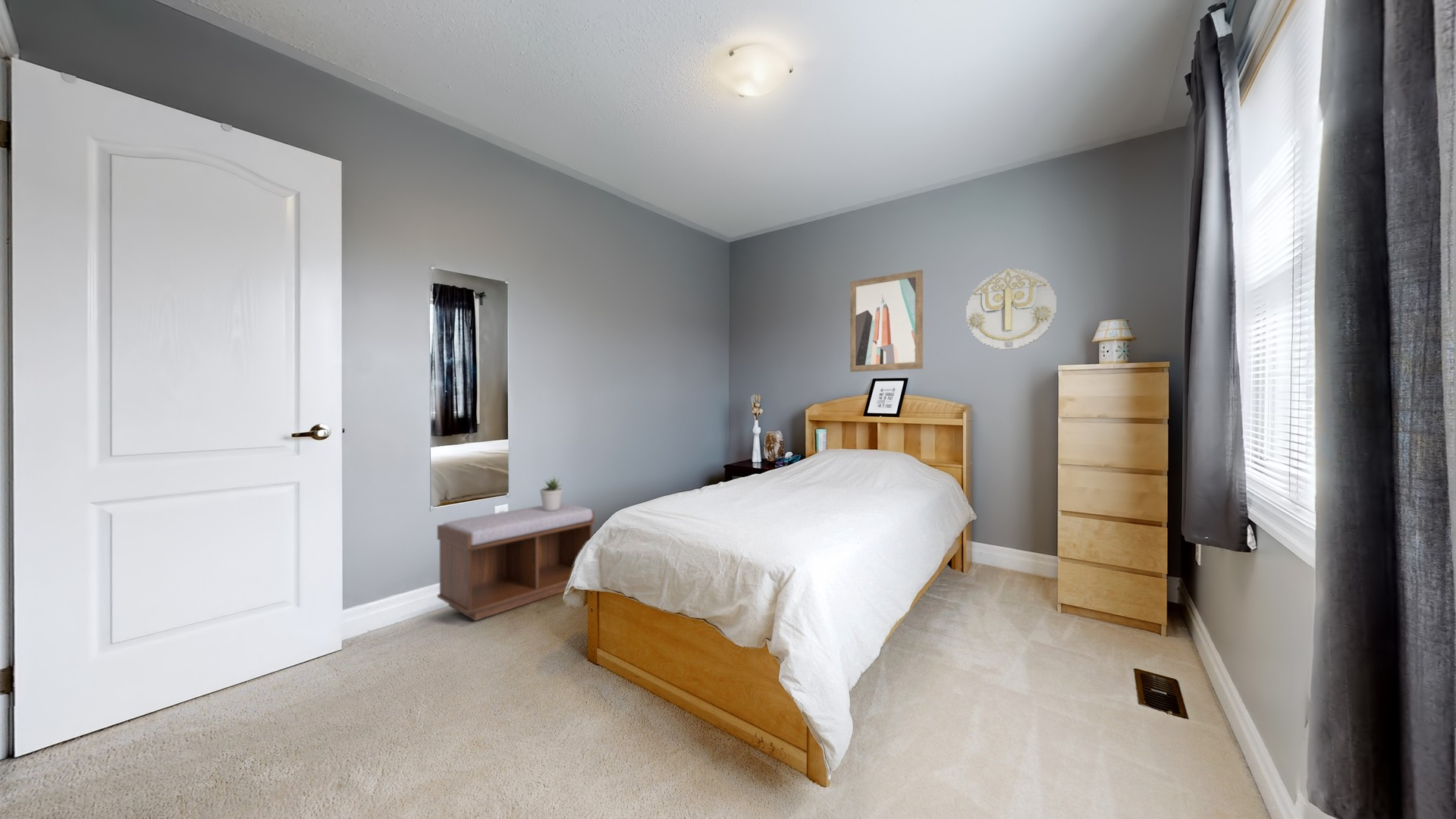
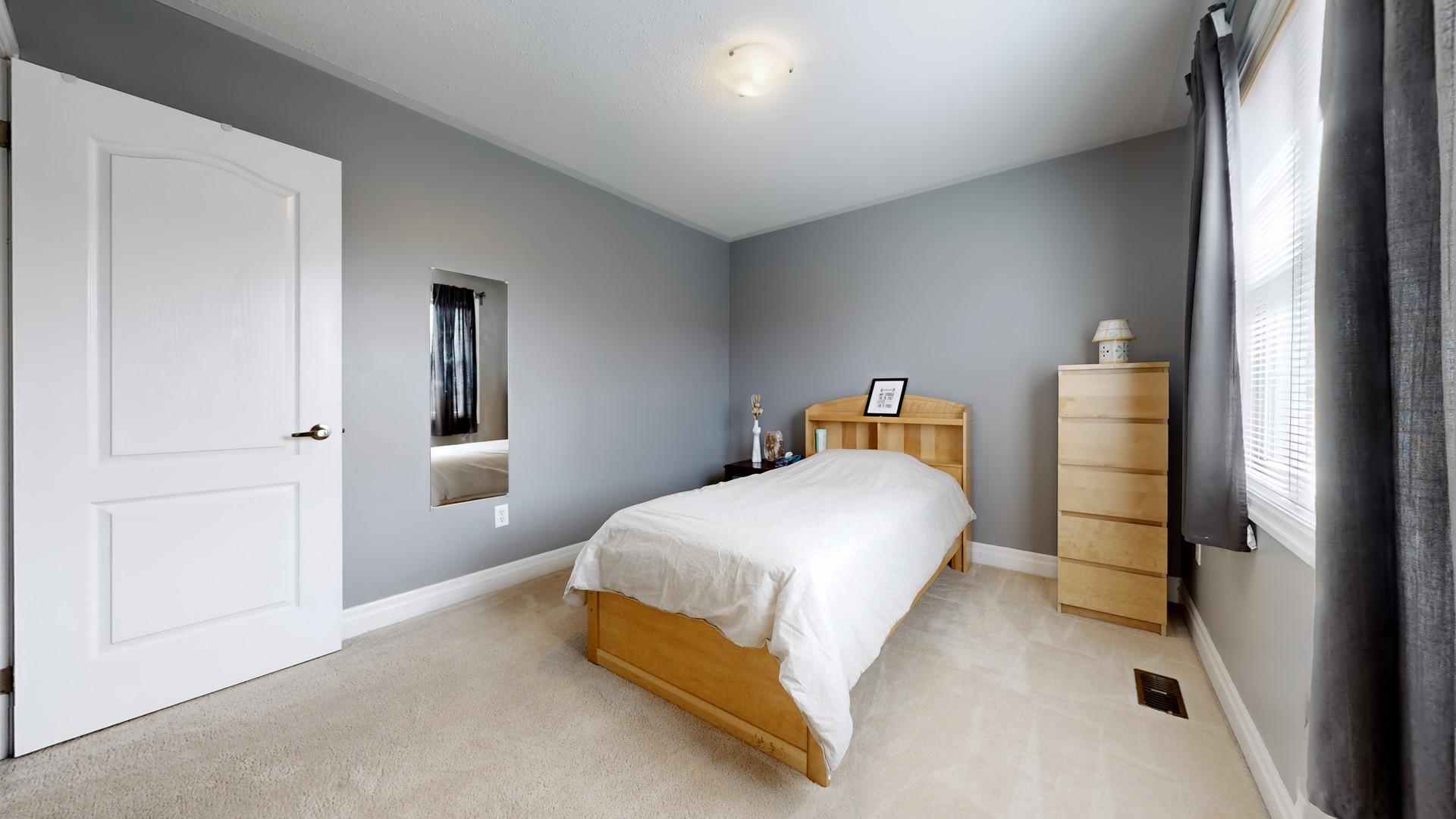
- wall decoration (1009, 309)
- wall art (884, 323)
- bench (521, 554)
- potted plant (551, 491)
